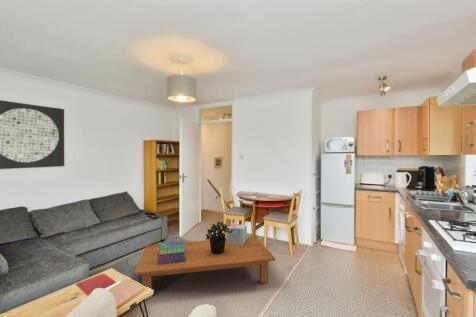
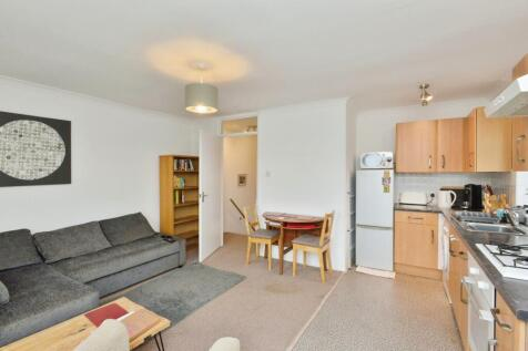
- stack of books (172, 251)
- decorative box (237, 233)
- coffee table (206, 263)
- potted plant (219, 236)
